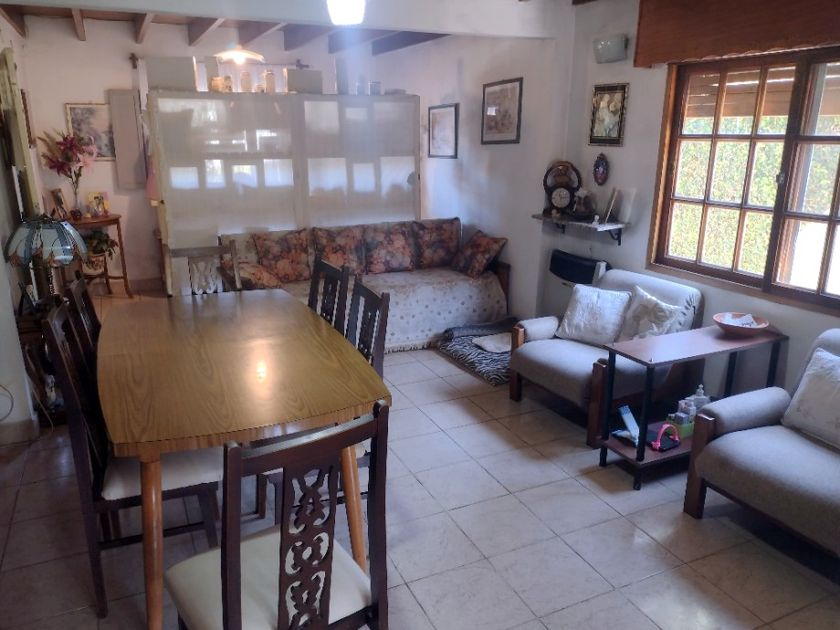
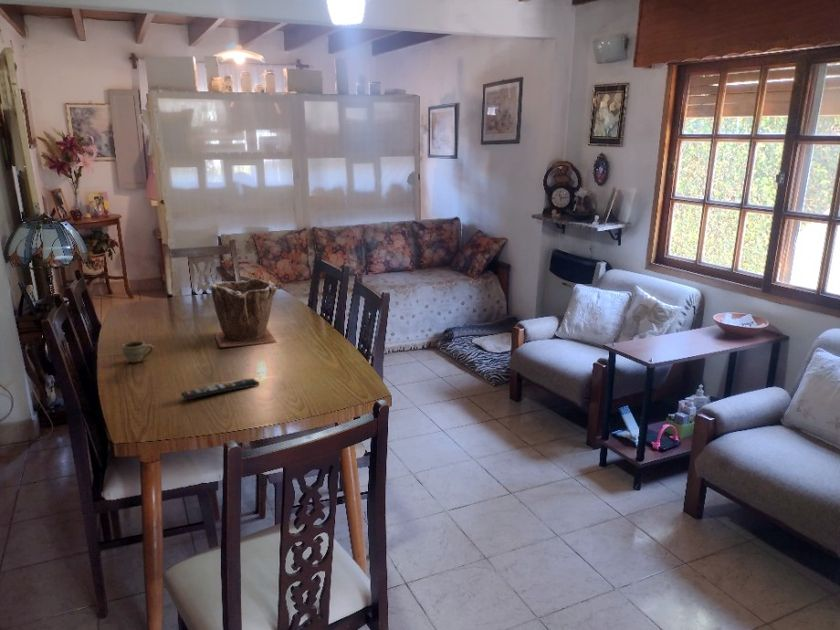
+ remote control (221, 388)
+ plant pot (243, 310)
+ cup (138, 352)
